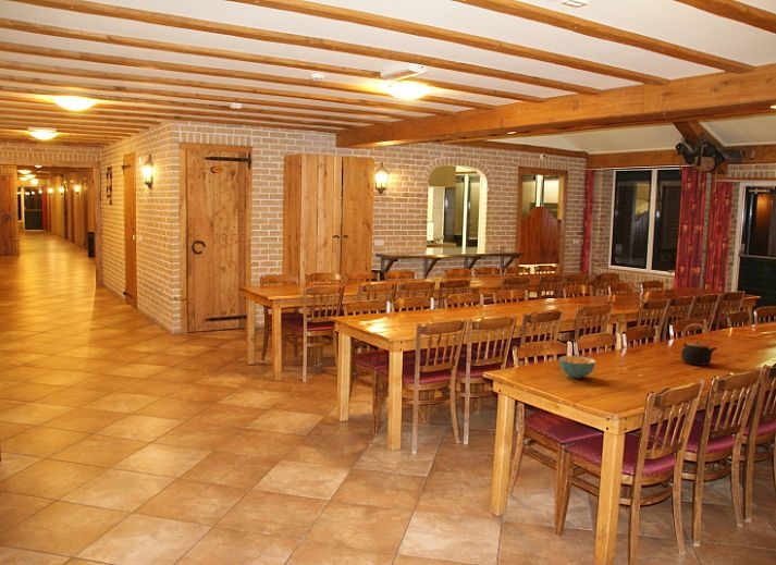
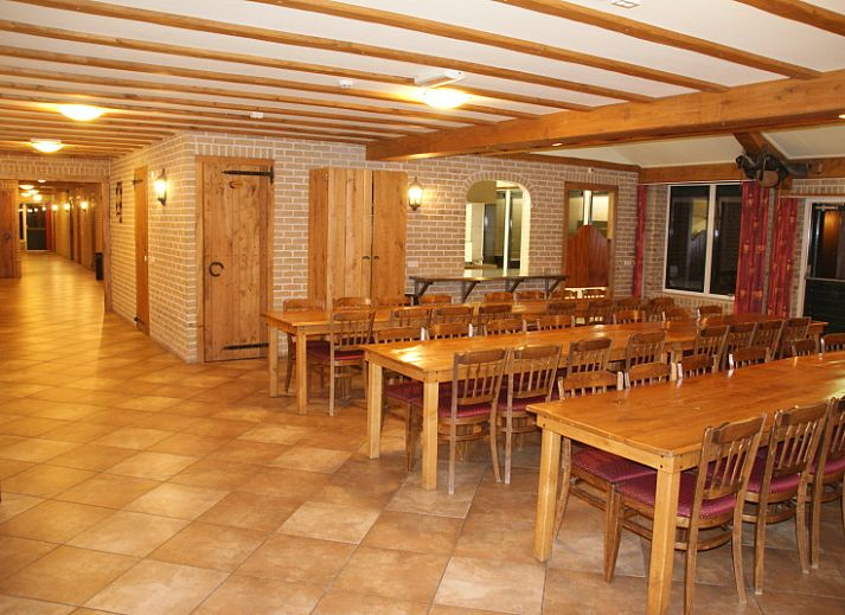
- cereal bowl (576, 368)
- teapot (699, 344)
